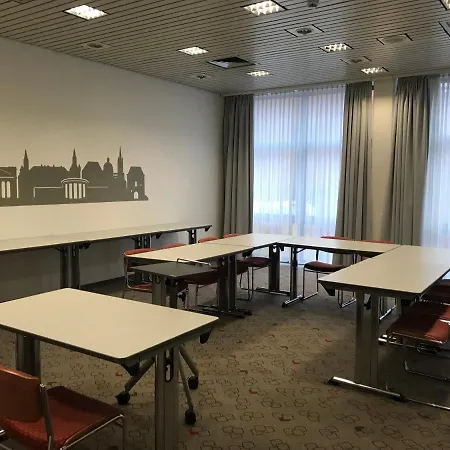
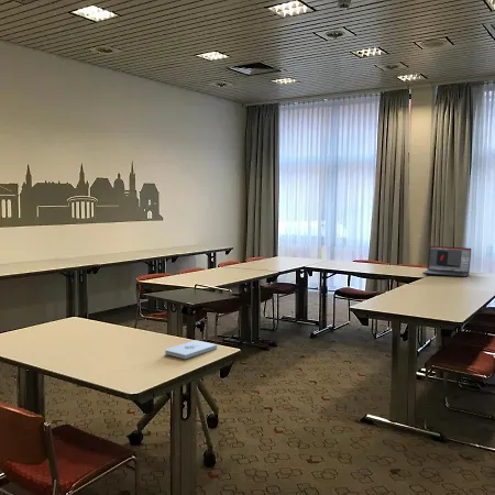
+ notepad (190, 349)
+ laptop (447, 261)
